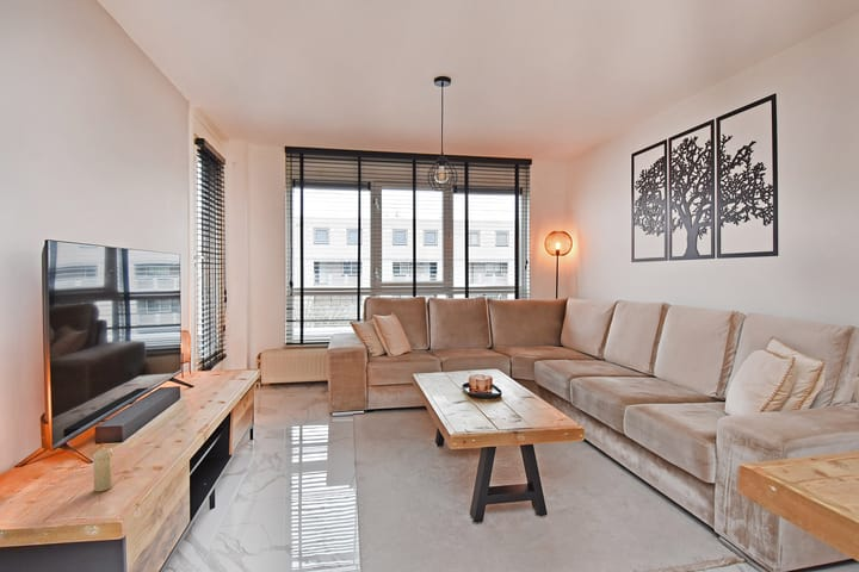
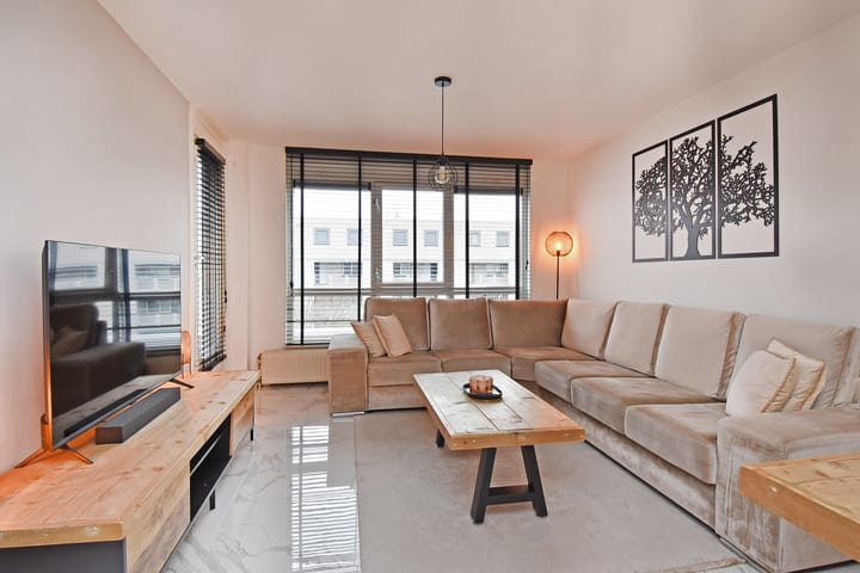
- candle (103, 465)
